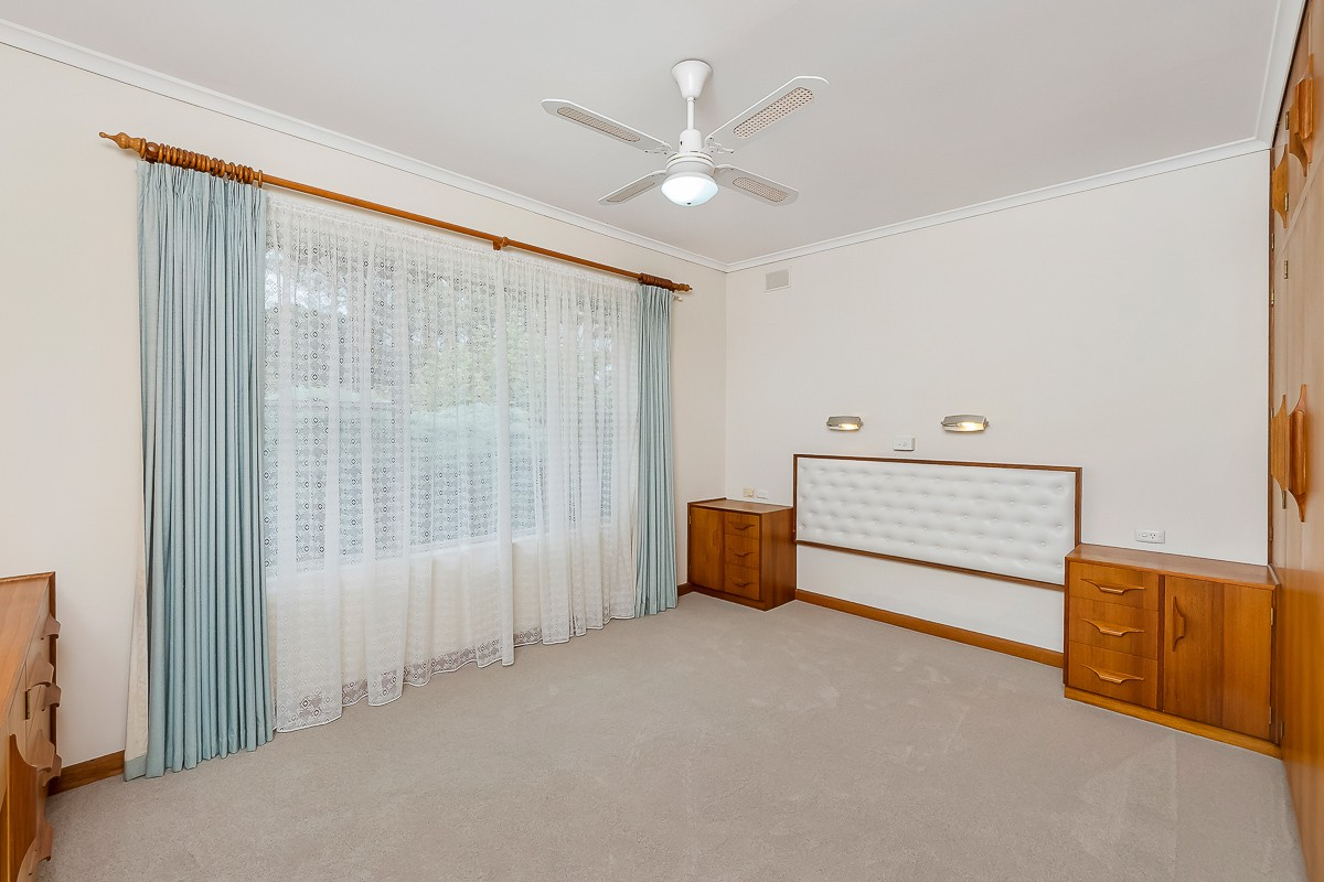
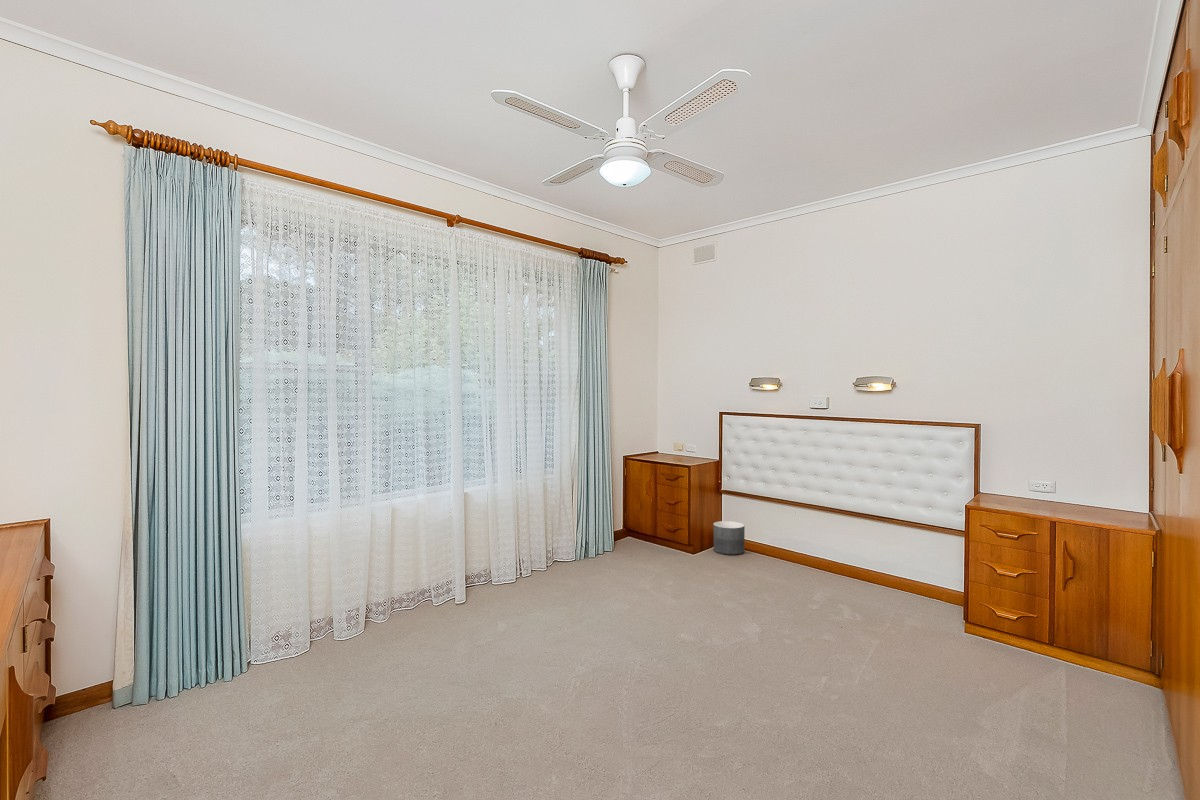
+ planter (728, 537)
